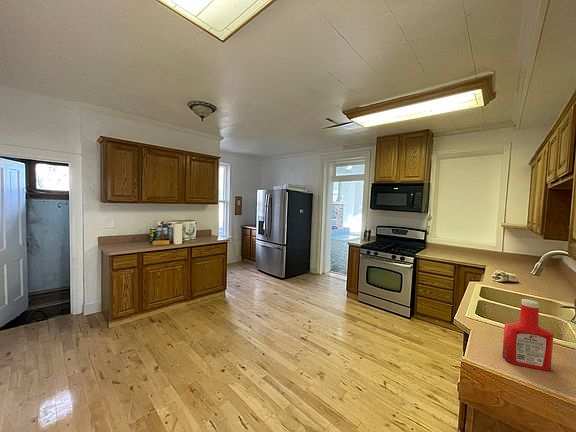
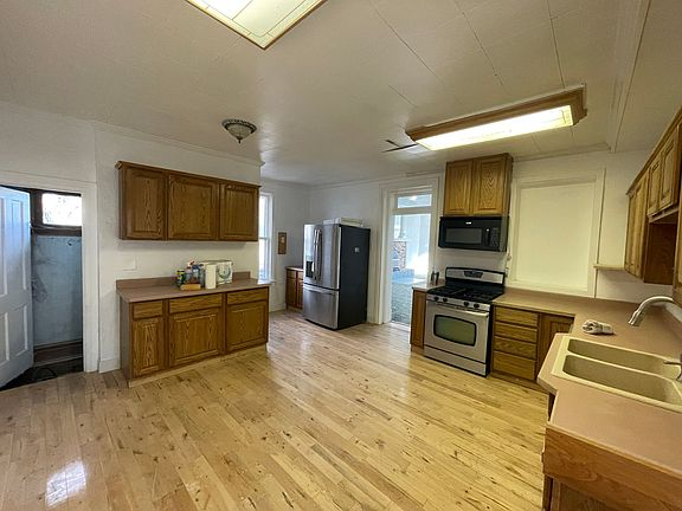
- soap bottle (527, 332)
